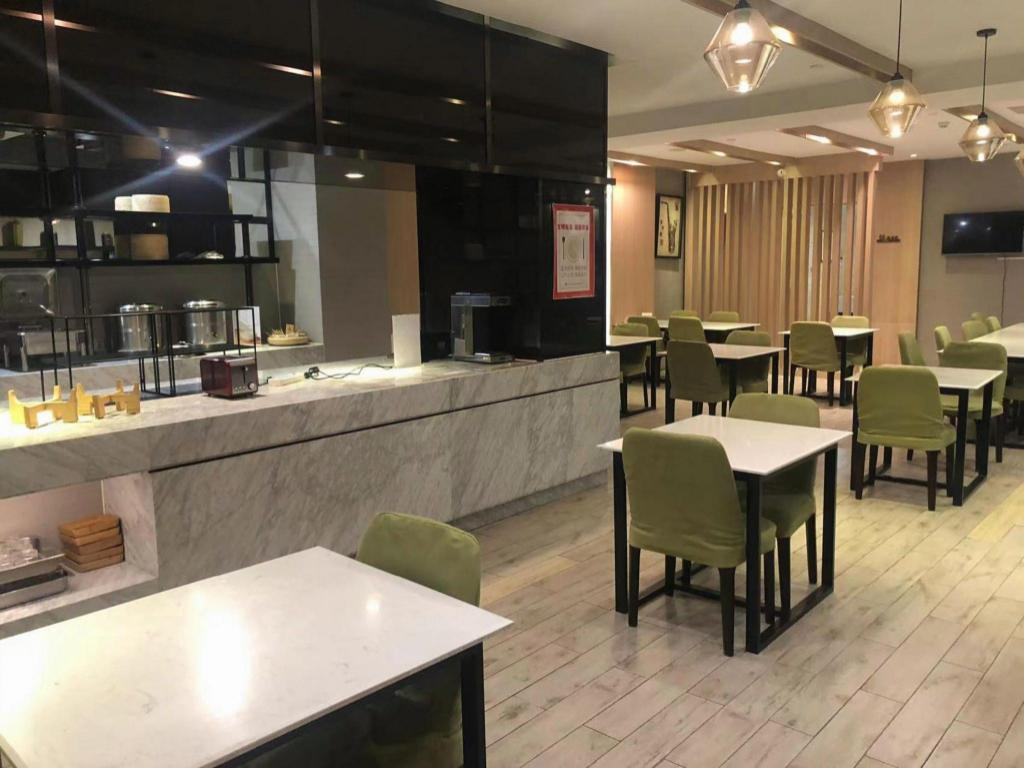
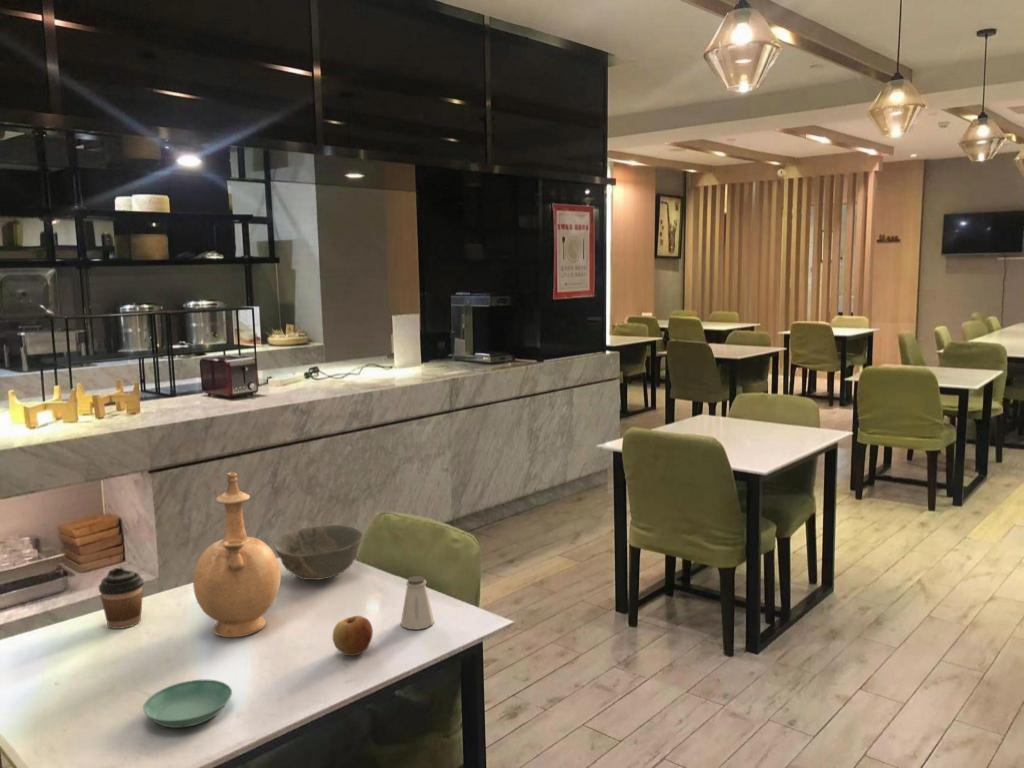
+ vase (235, 551)
+ bowl (319, 556)
+ apple (352, 633)
+ coffee cup (122, 596)
+ saucer (188, 705)
+ saltshaker (416, 600)
